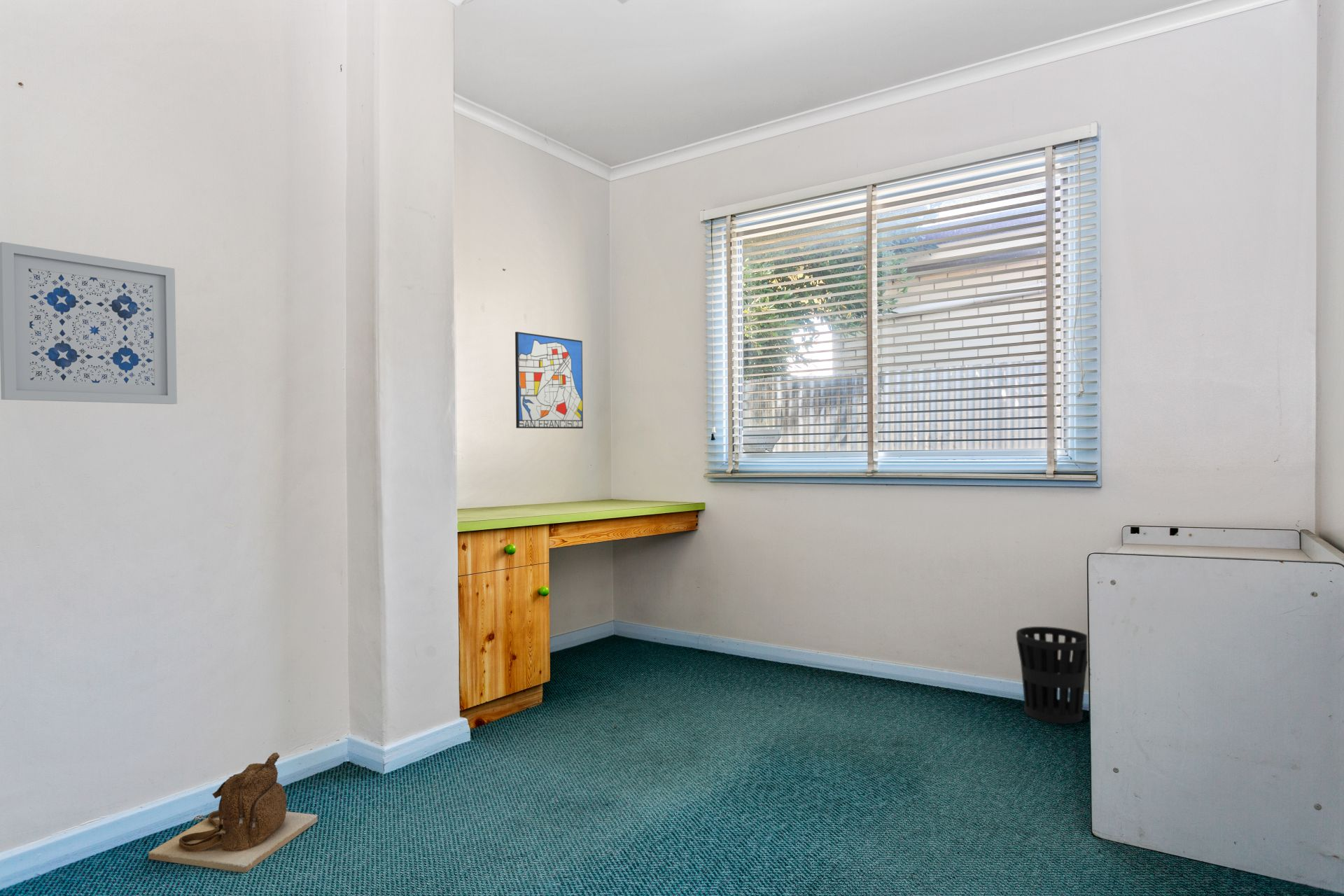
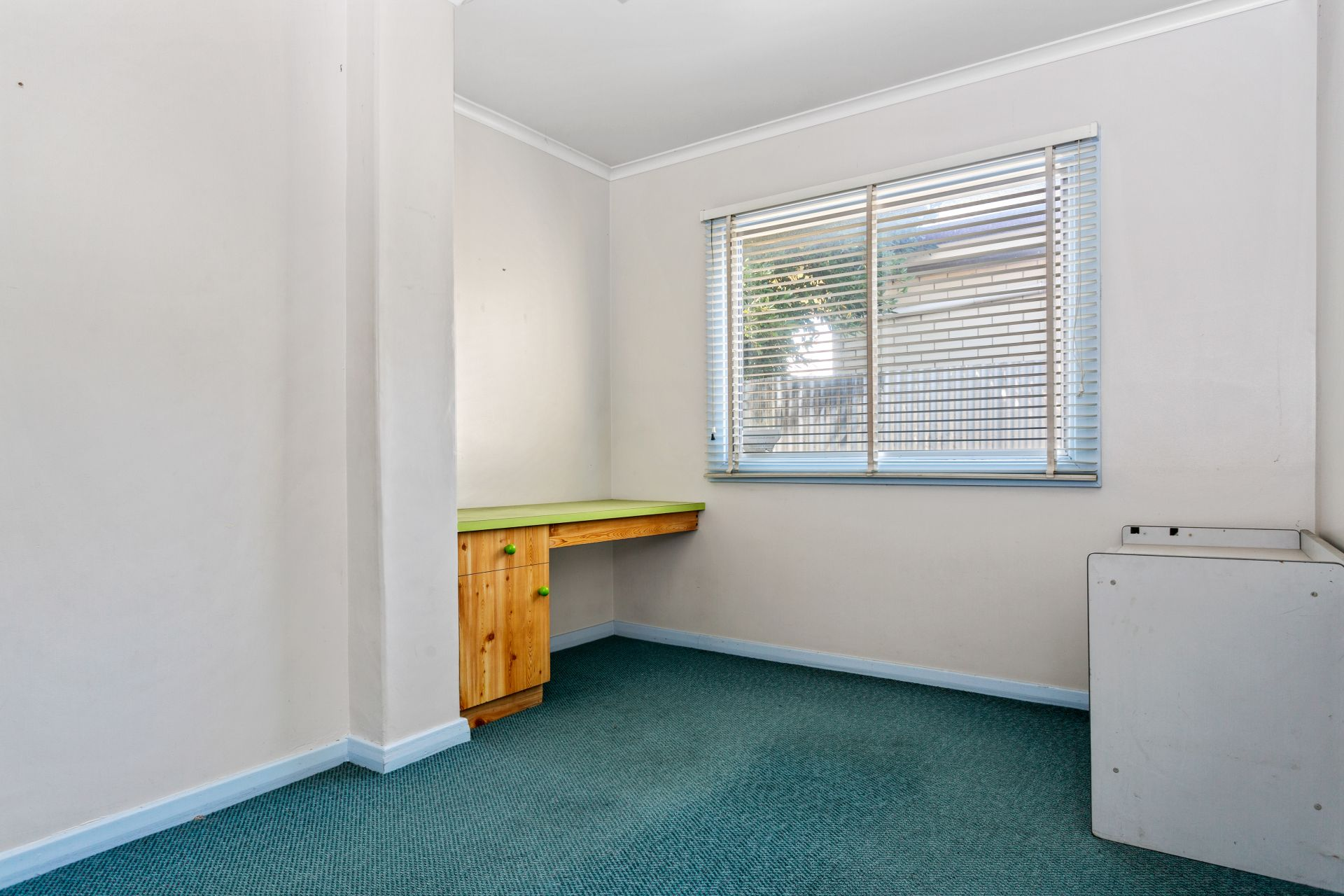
- wall art (550, 382)
- wastebasket (1053, 674)
- wall art (94, 329)
- backpack (236, 798)
